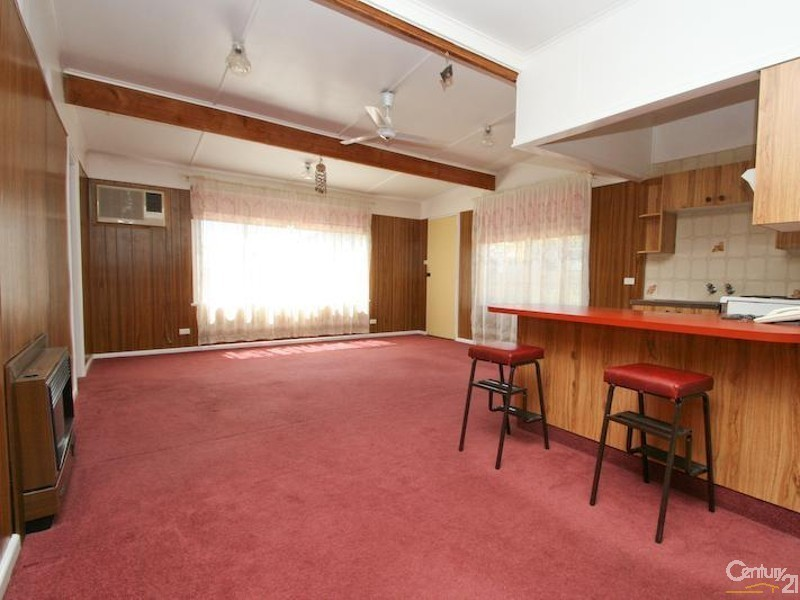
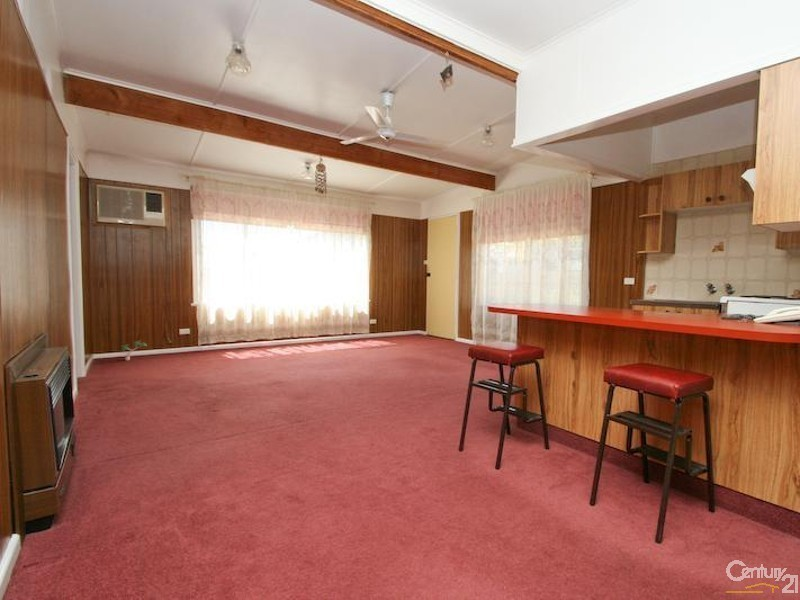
+ potted plant (134, 349)
